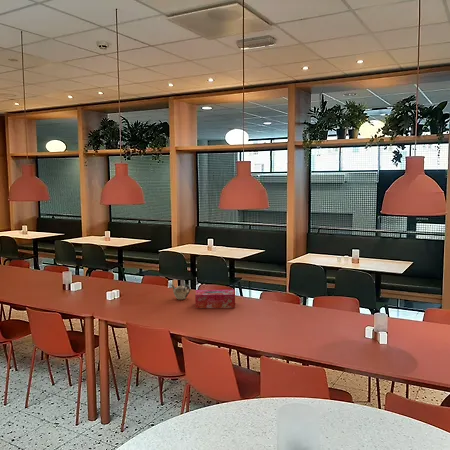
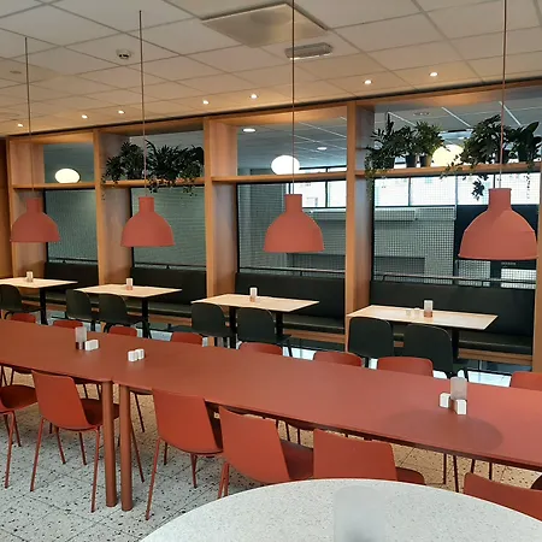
- tissue box (215, 298)
- teapot (180, 290)
